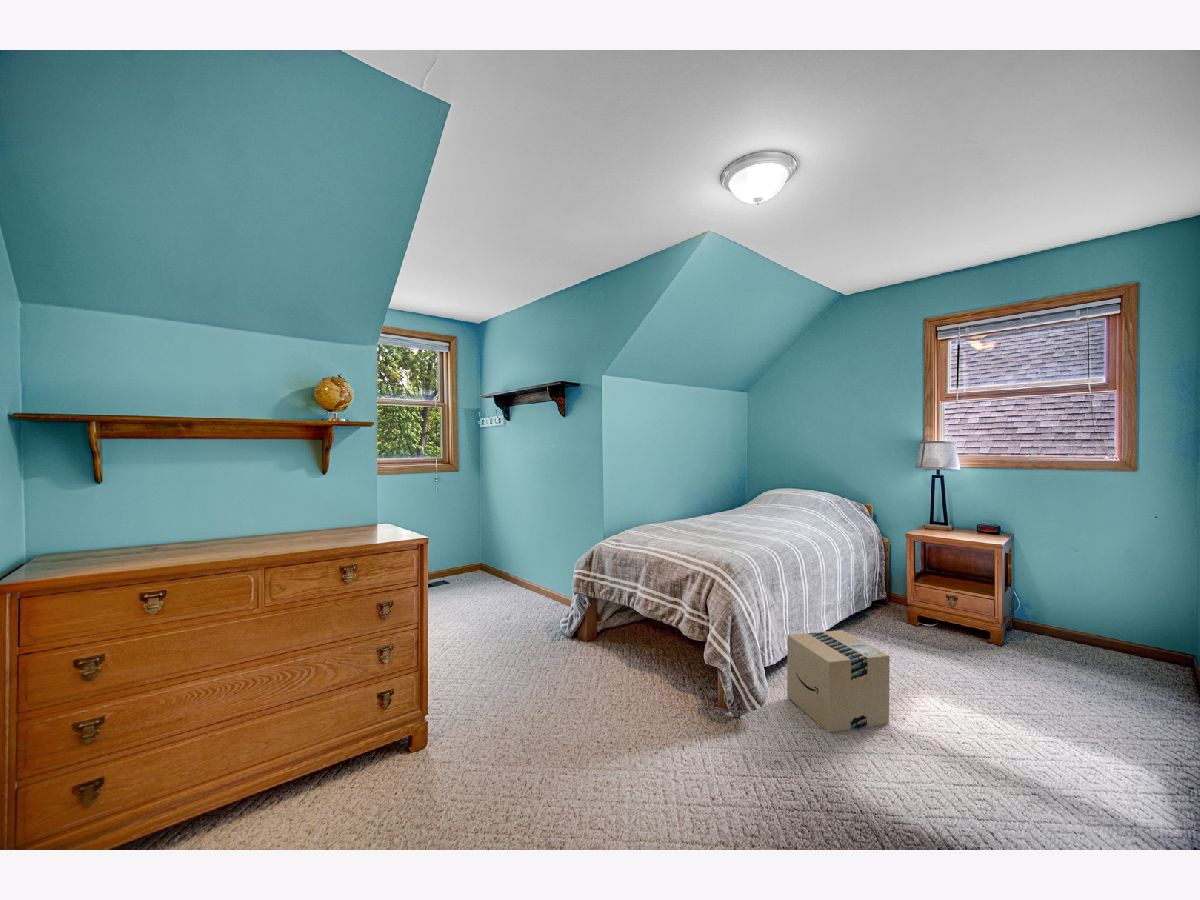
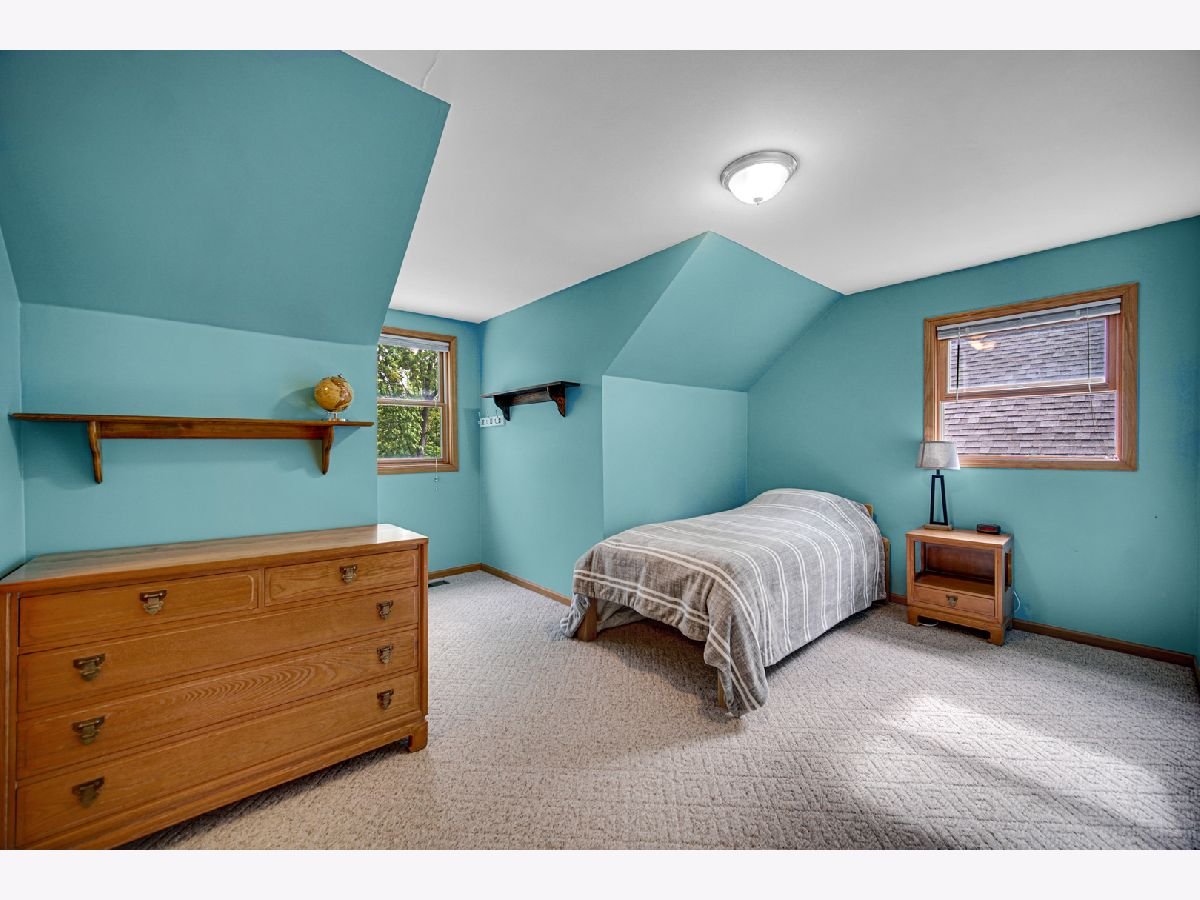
- cardboard box (835, 677)
